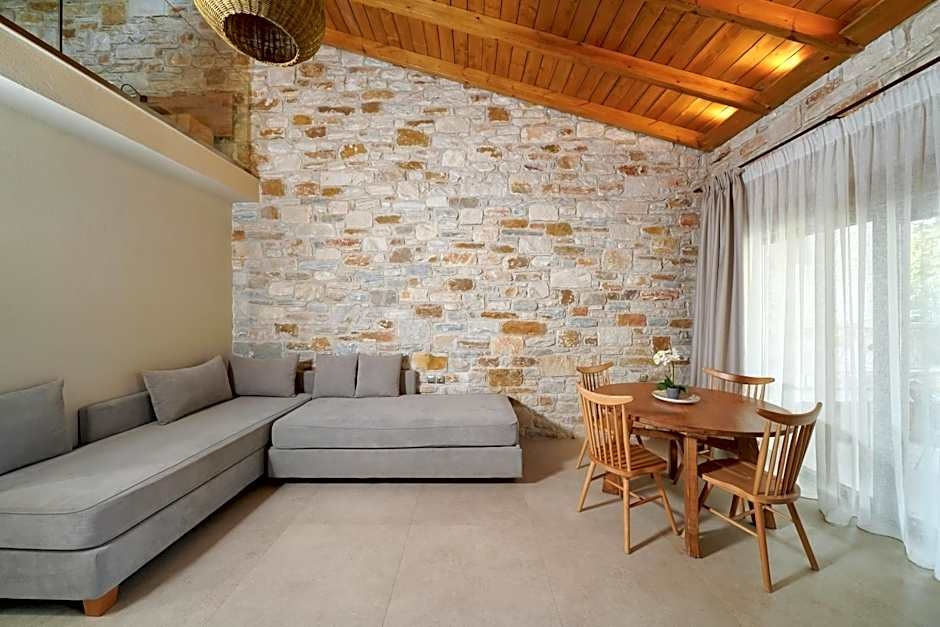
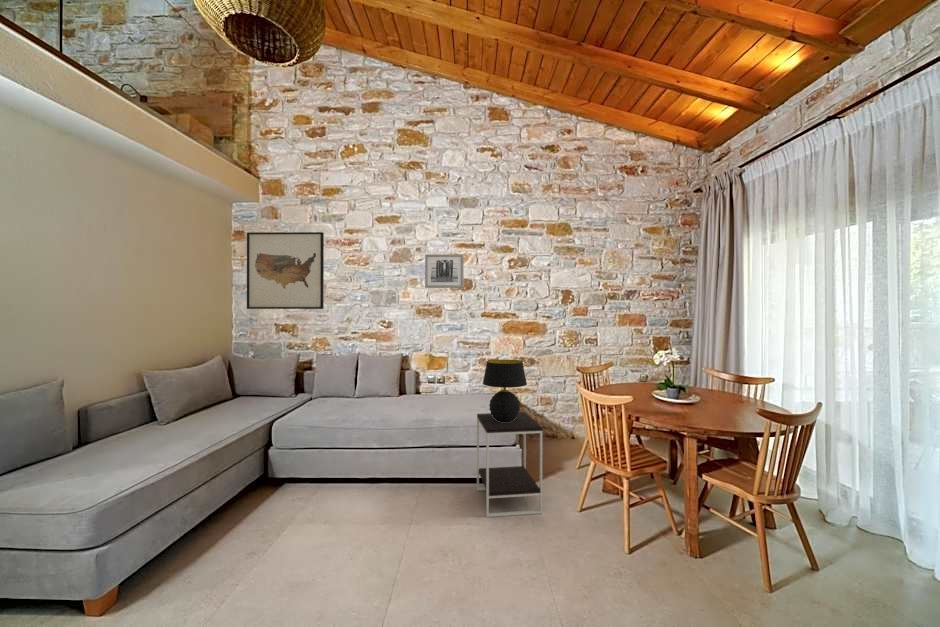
+ table lamp (504, 390)
+ side table (507, 467)
+ wall art (444, 271)
+ wall art (285, 270)
